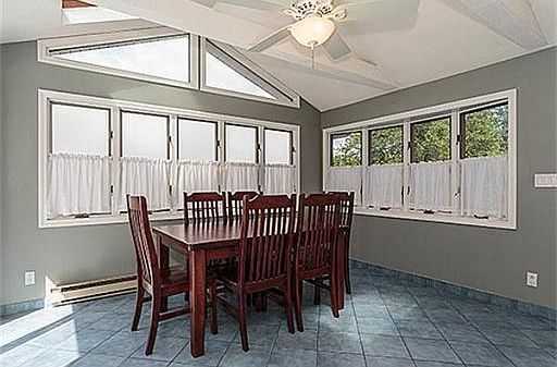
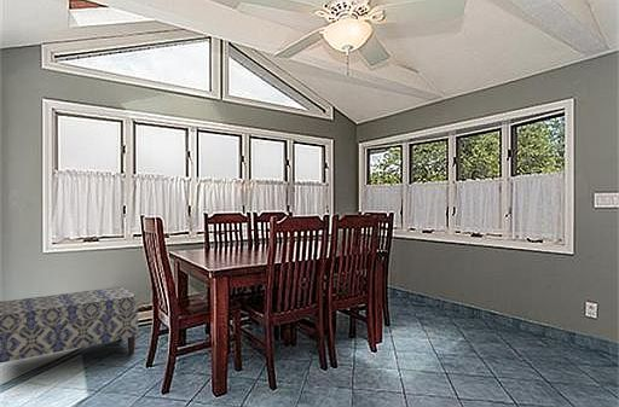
+ bench (63, 330)
